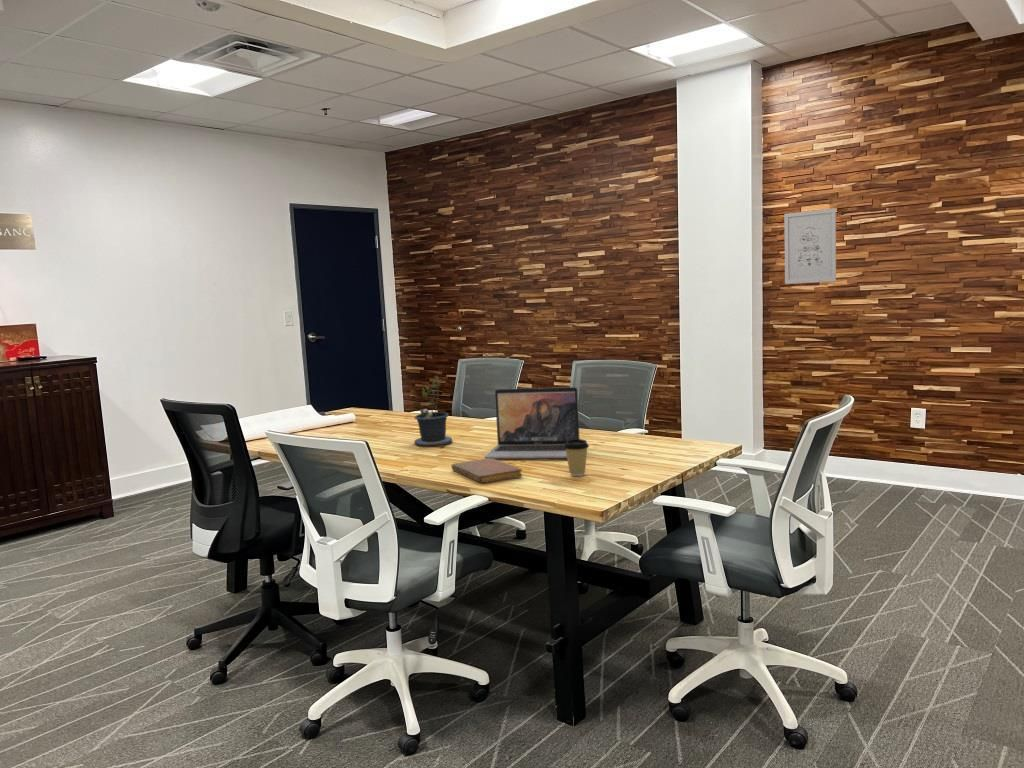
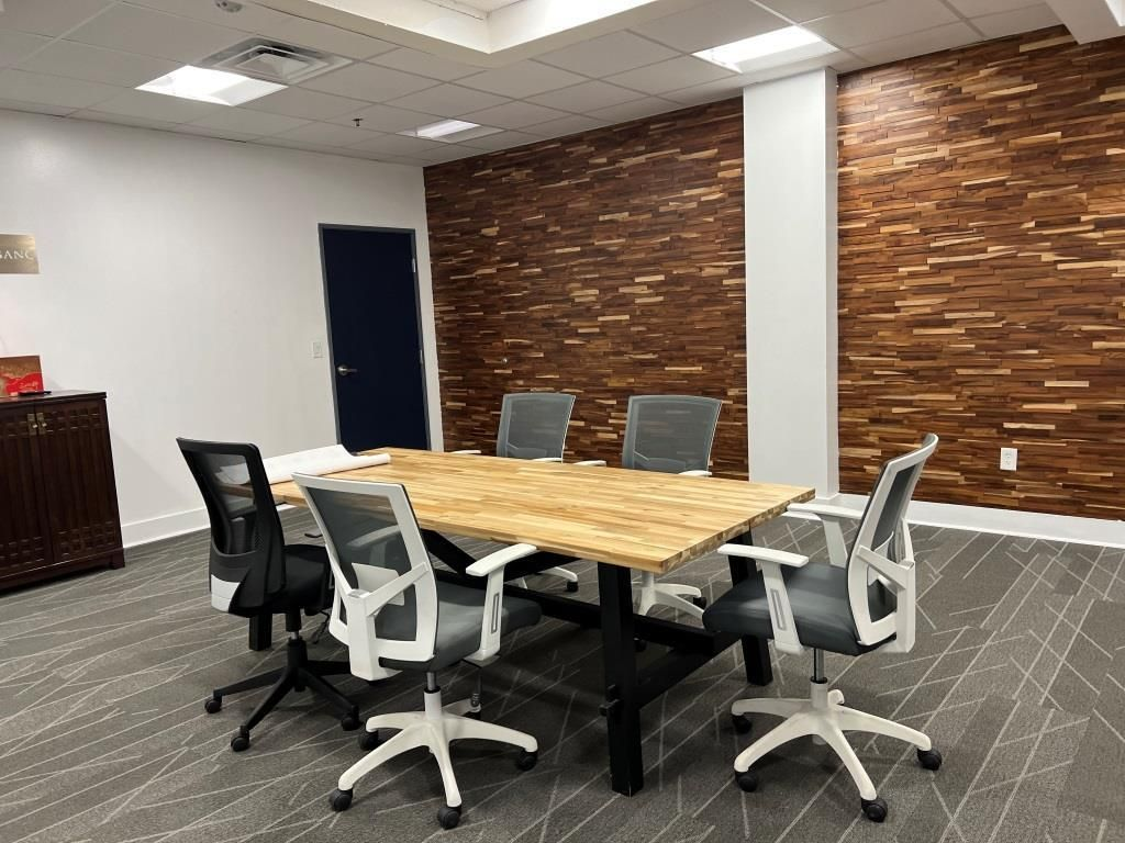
- coffee cup (576, 457)
- wall art (809, 247)
- laptop (532, 422)
- notebook (486, 469)
- potted plant (430, 409)
